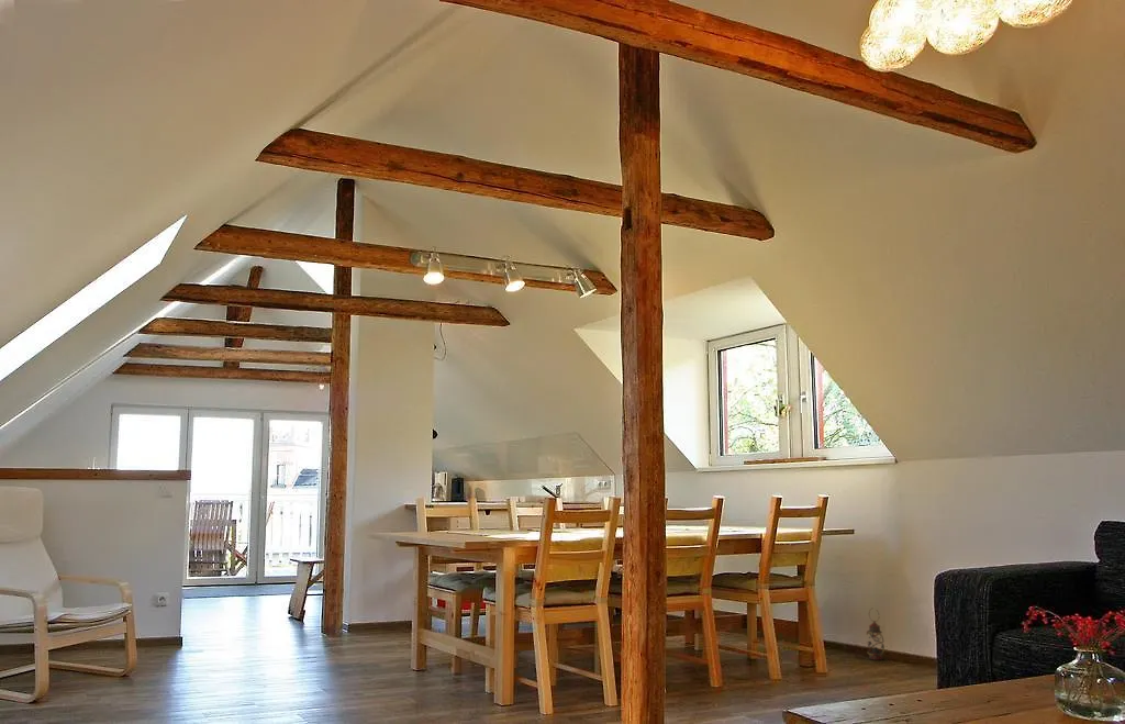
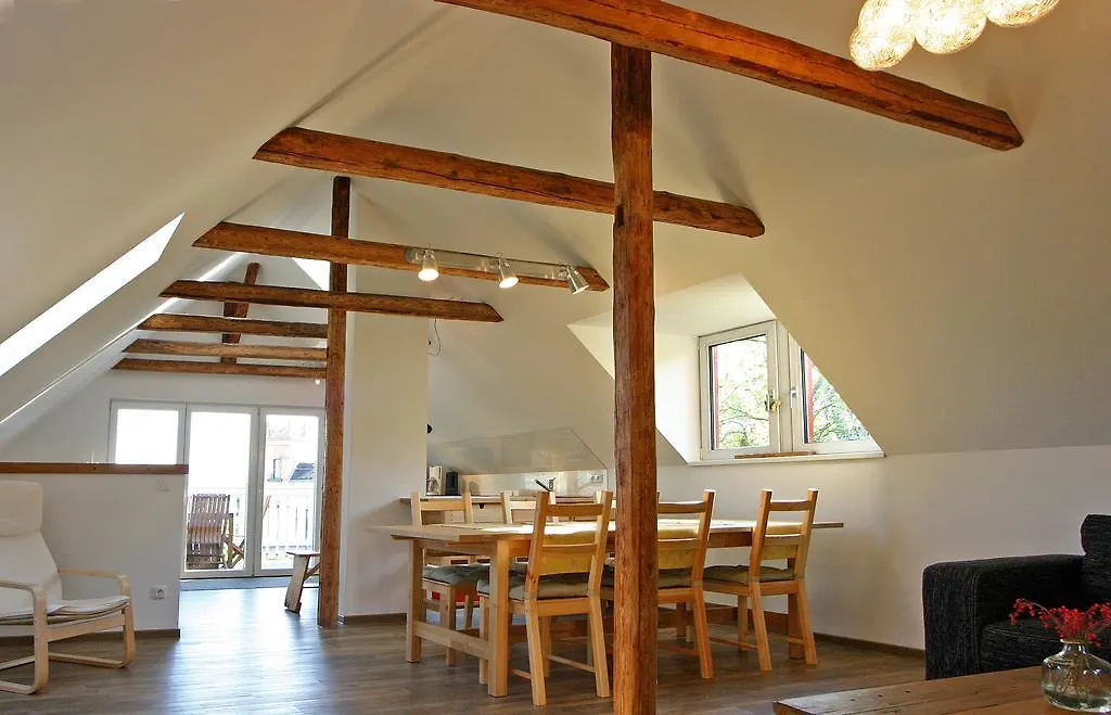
- lantern (873, 633)
